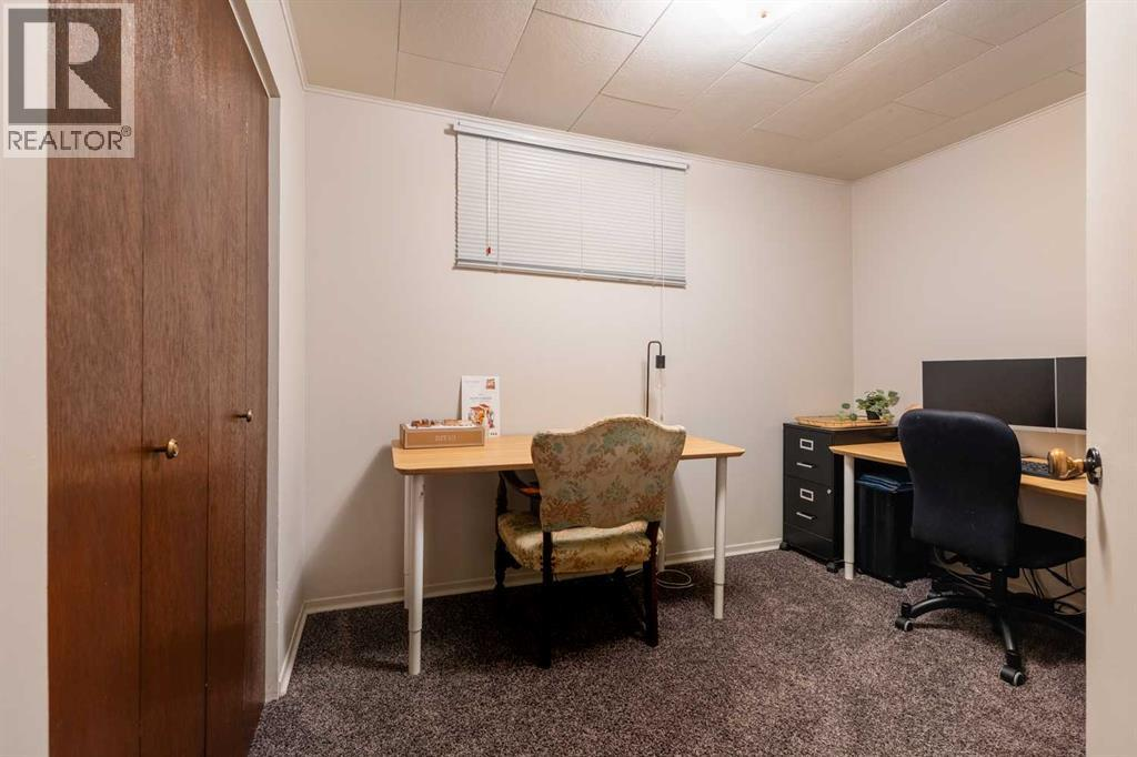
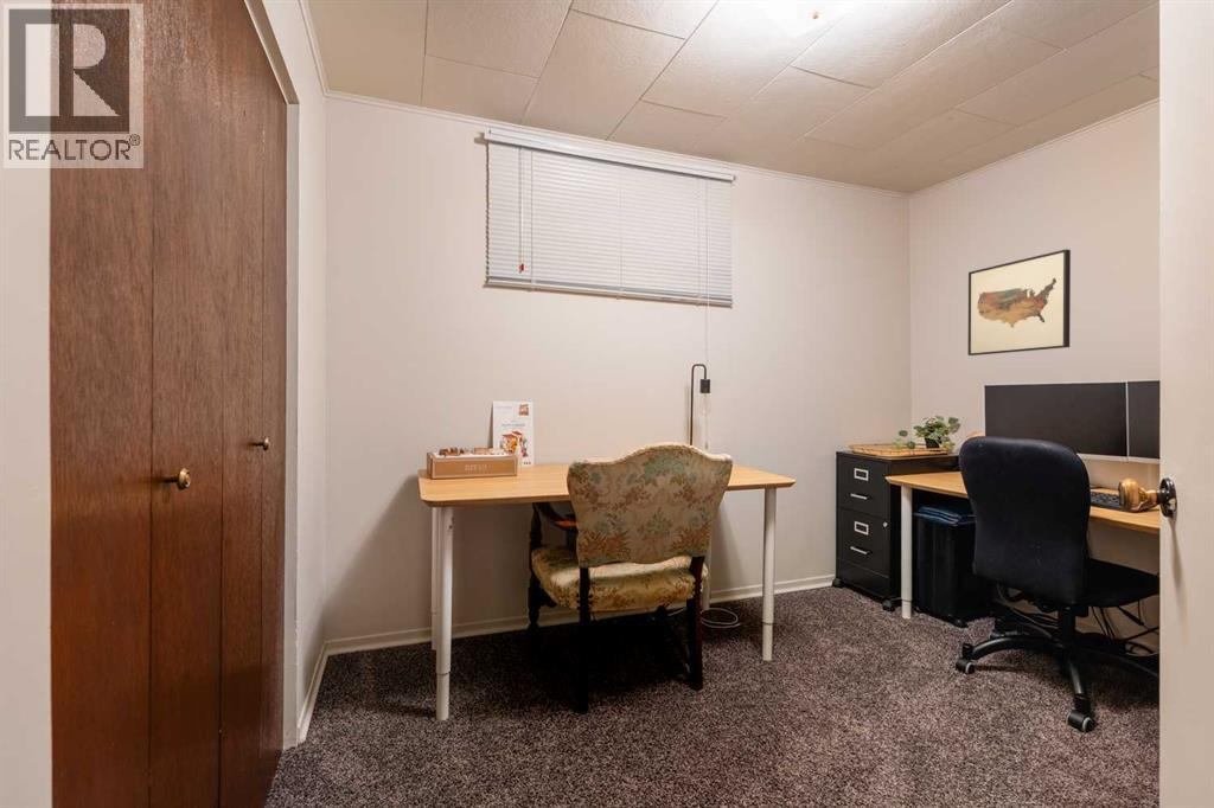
+ wall art (1015, 306)
